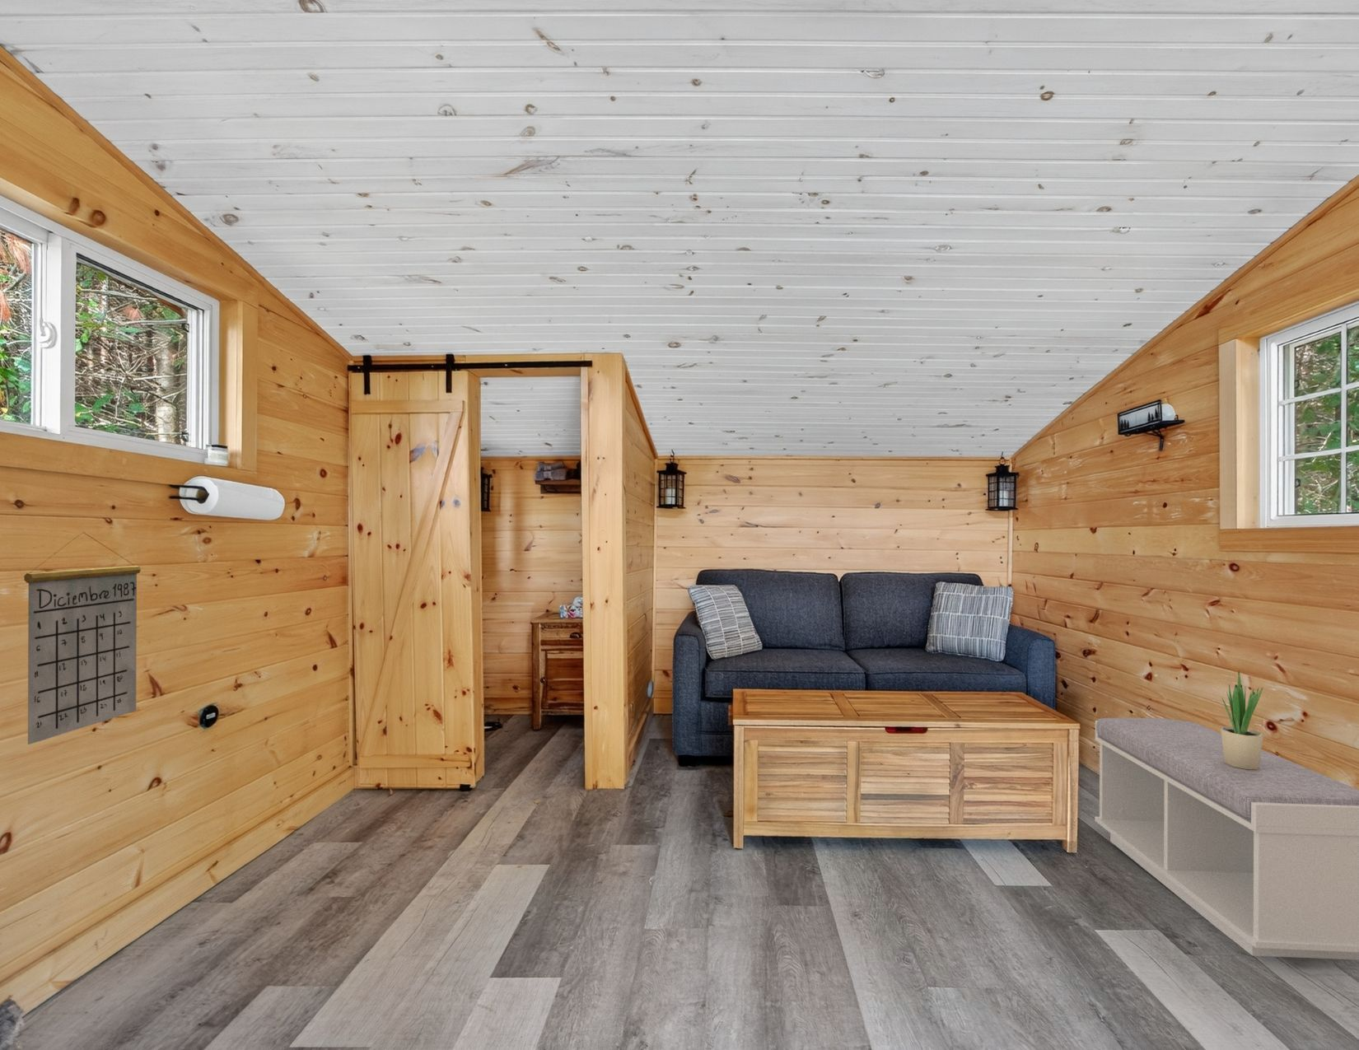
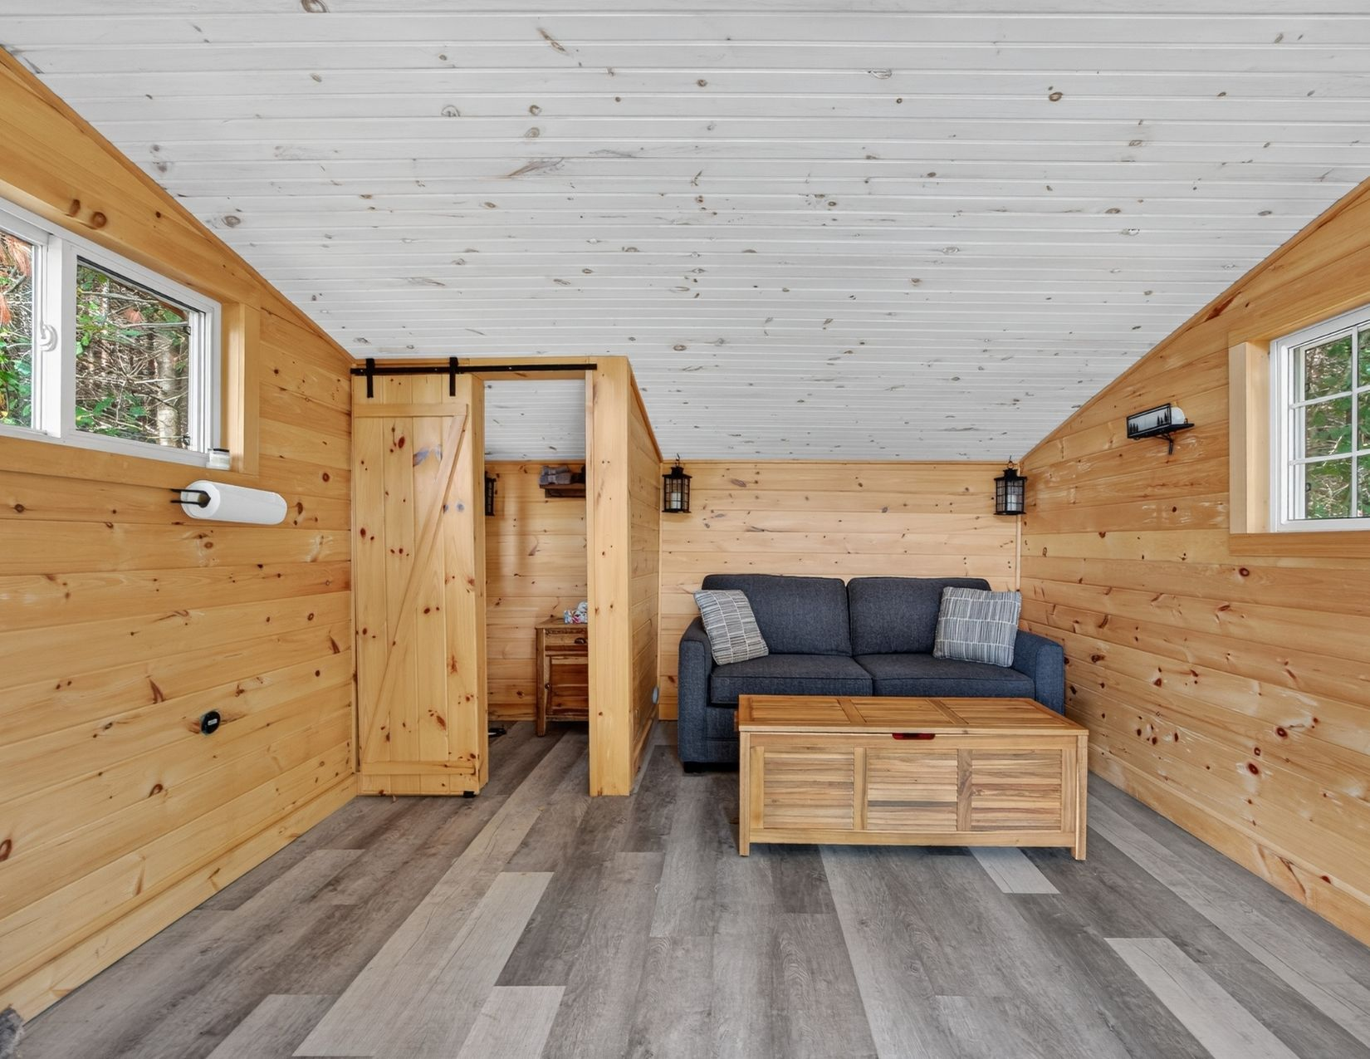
- bench (1217, 819)
- potted plant (1242, 717)
- calendar (86, 629)
